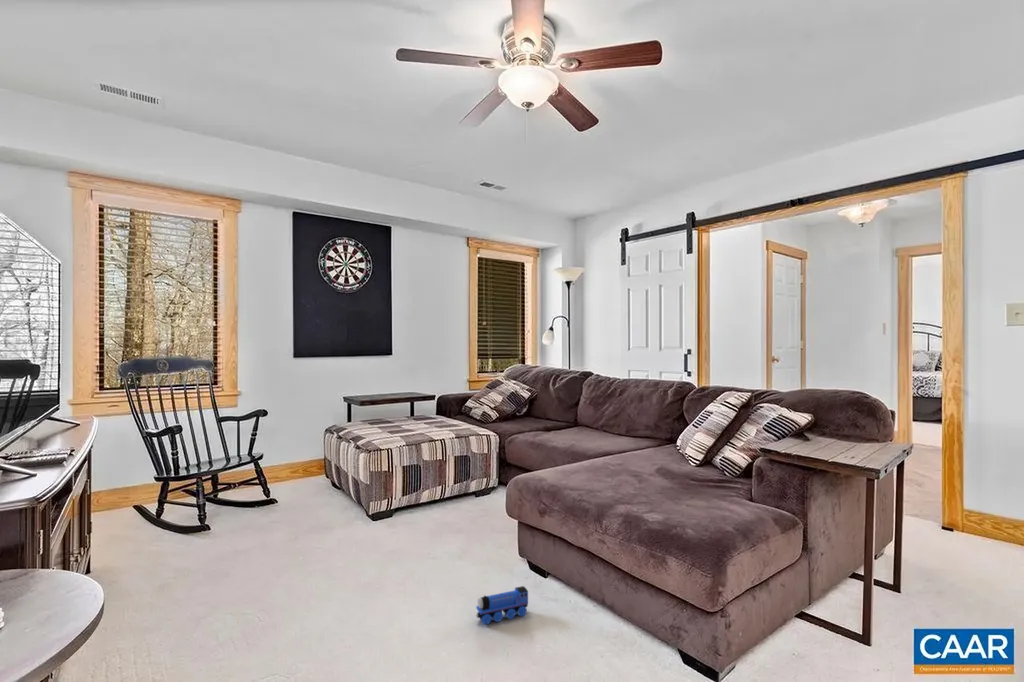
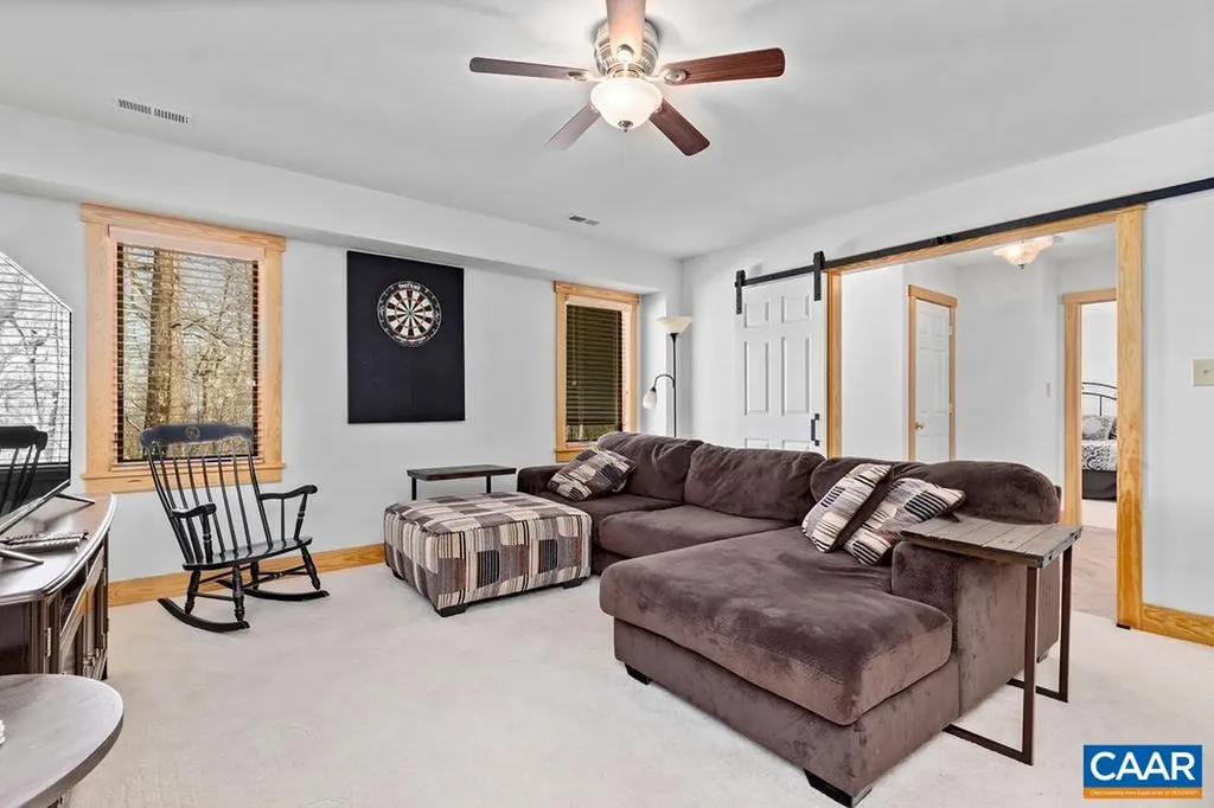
- toy train (502, 604)
